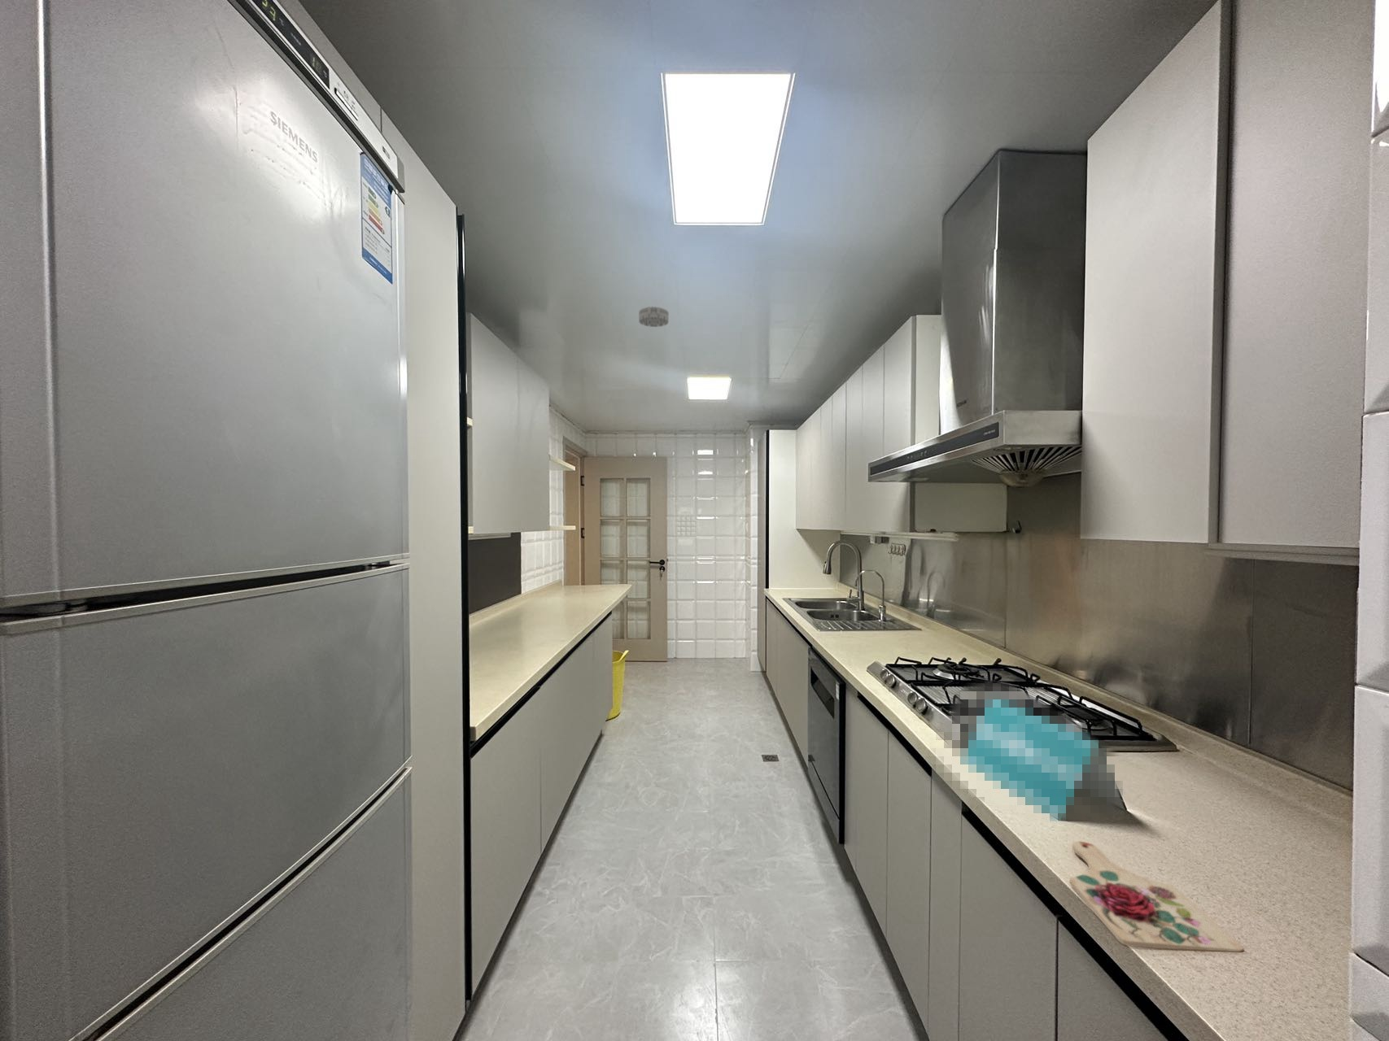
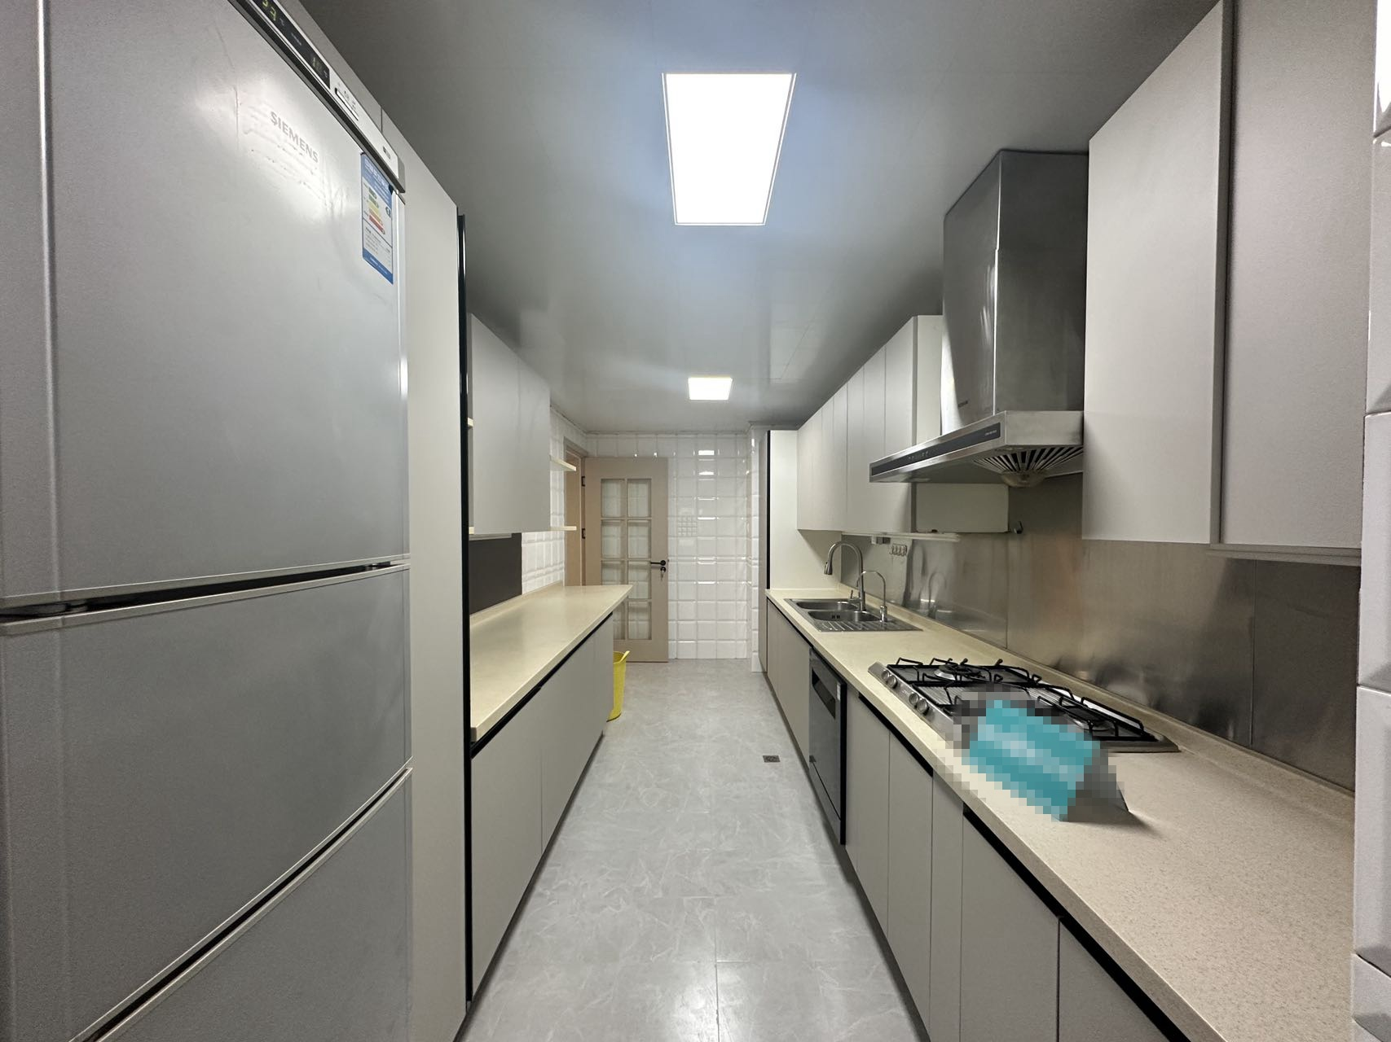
- cutting board (1124, 881)
- smoke detector (653, 316)
